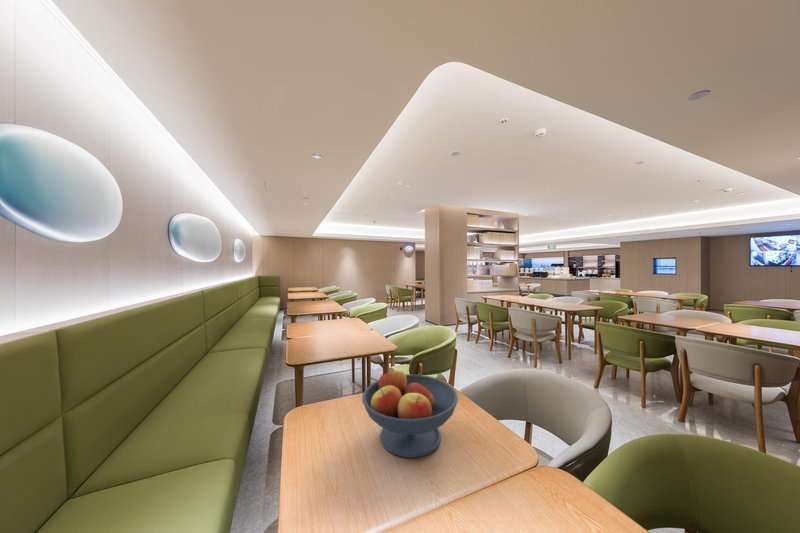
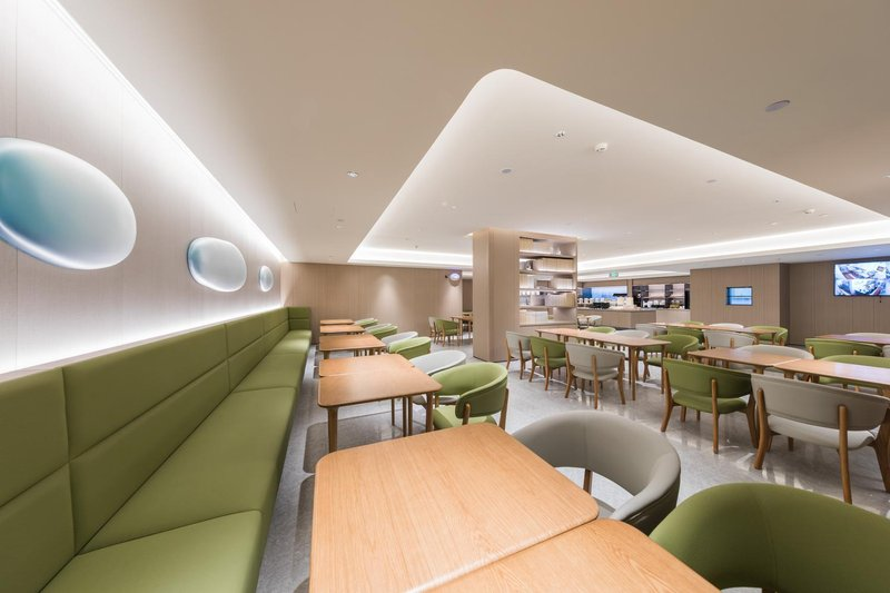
- fruit bowl (409, 407)
